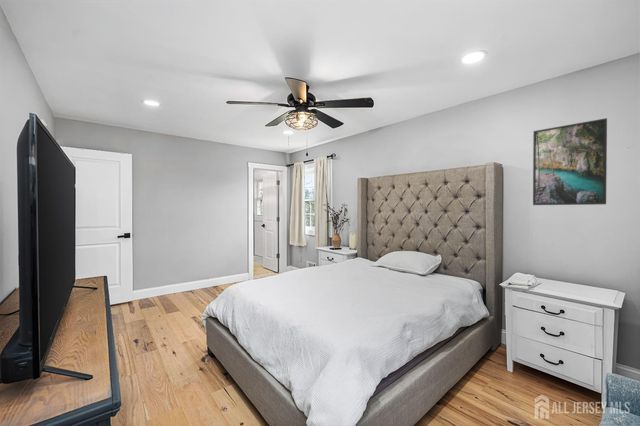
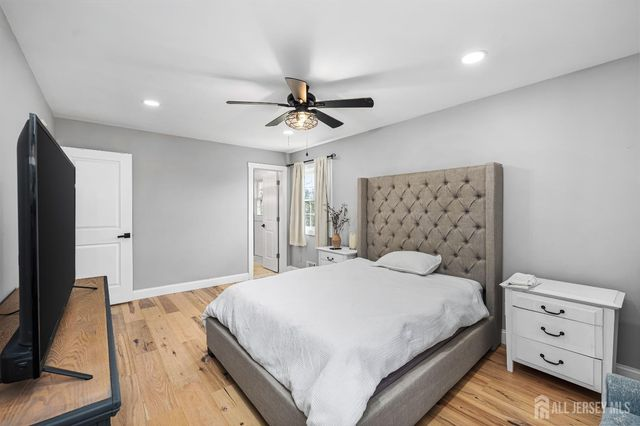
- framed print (567, 165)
